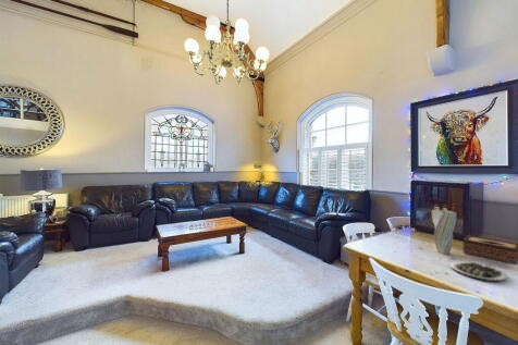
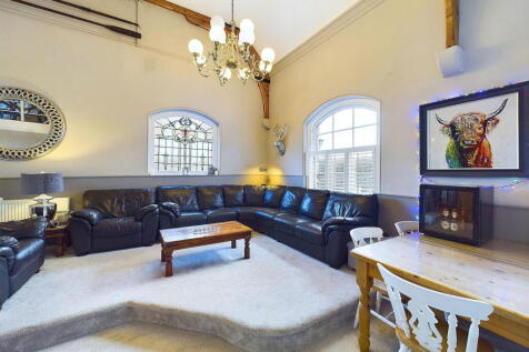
- tissue box (490, 248)
- vase (443, 232)
- plate (477, 269)
